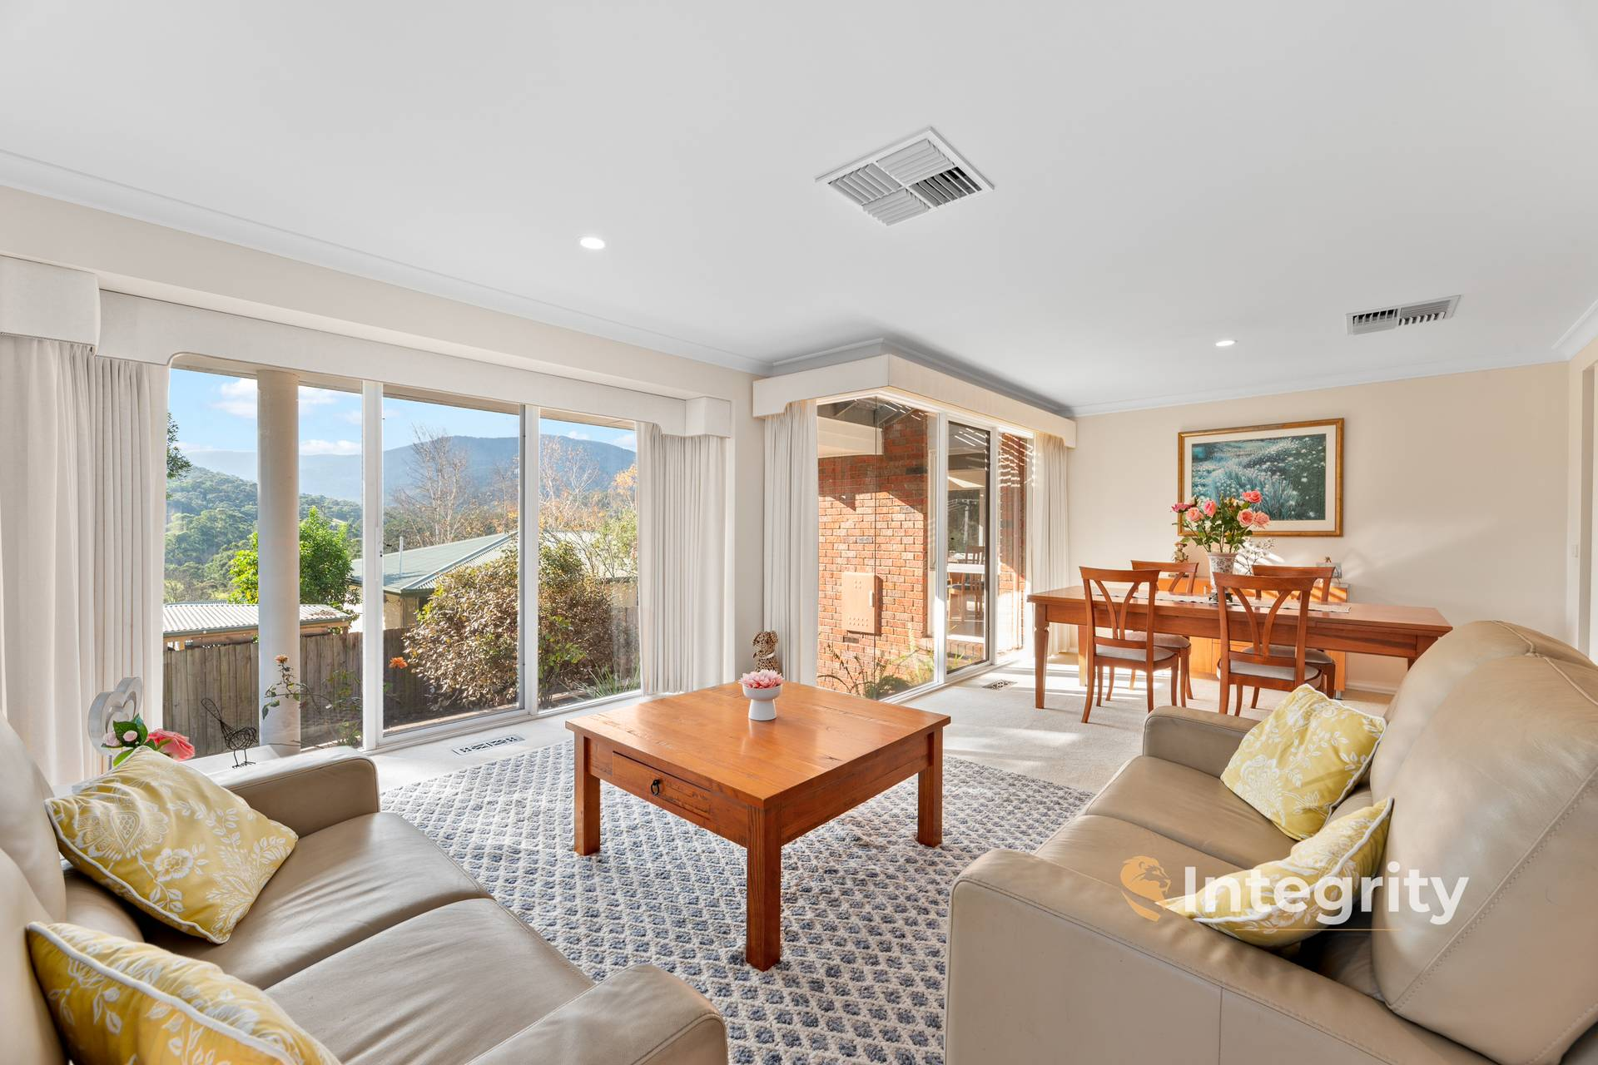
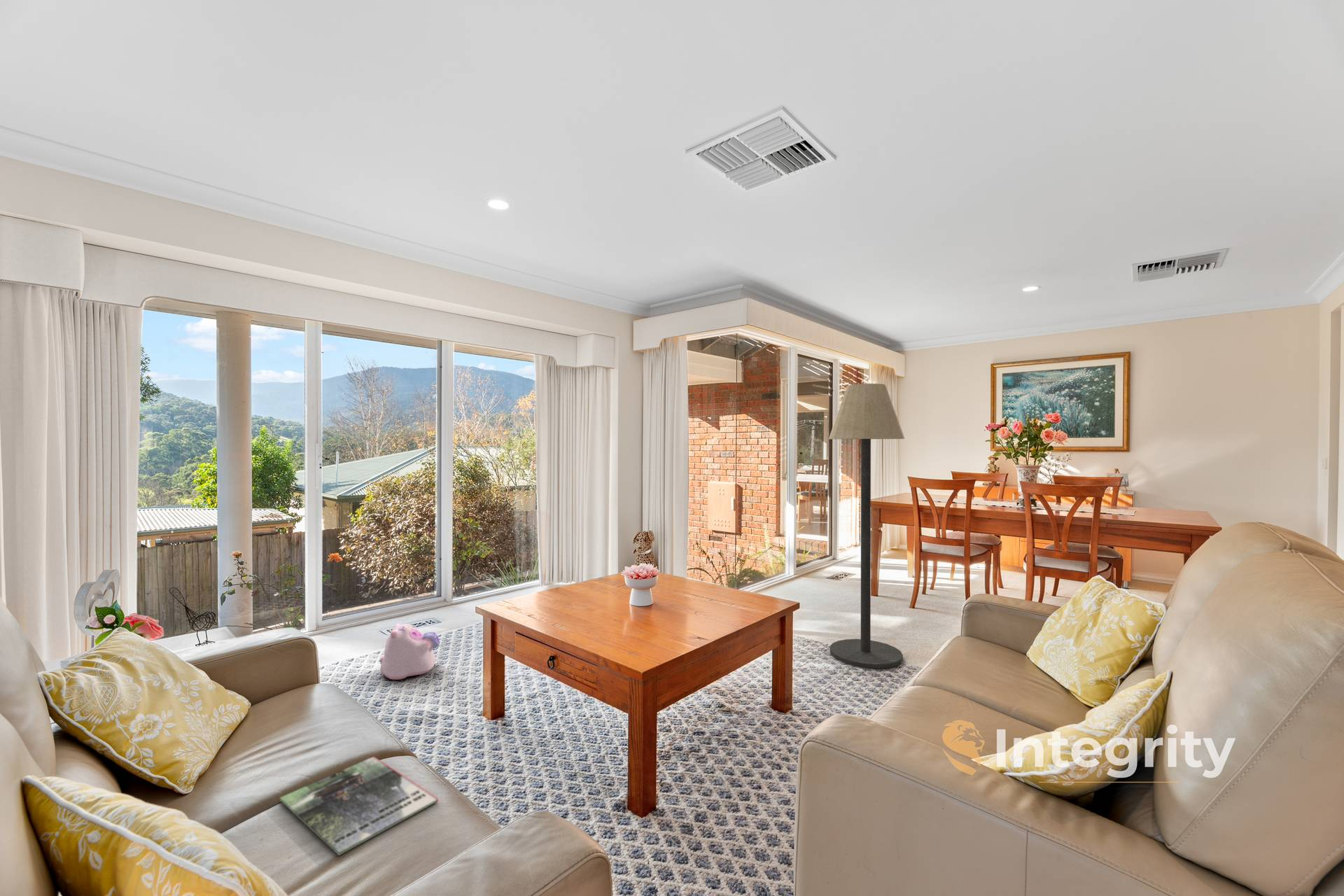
+ plush toy (410, 647)
+ magazine (358, 799)
+ floor lamp (865, 520)
